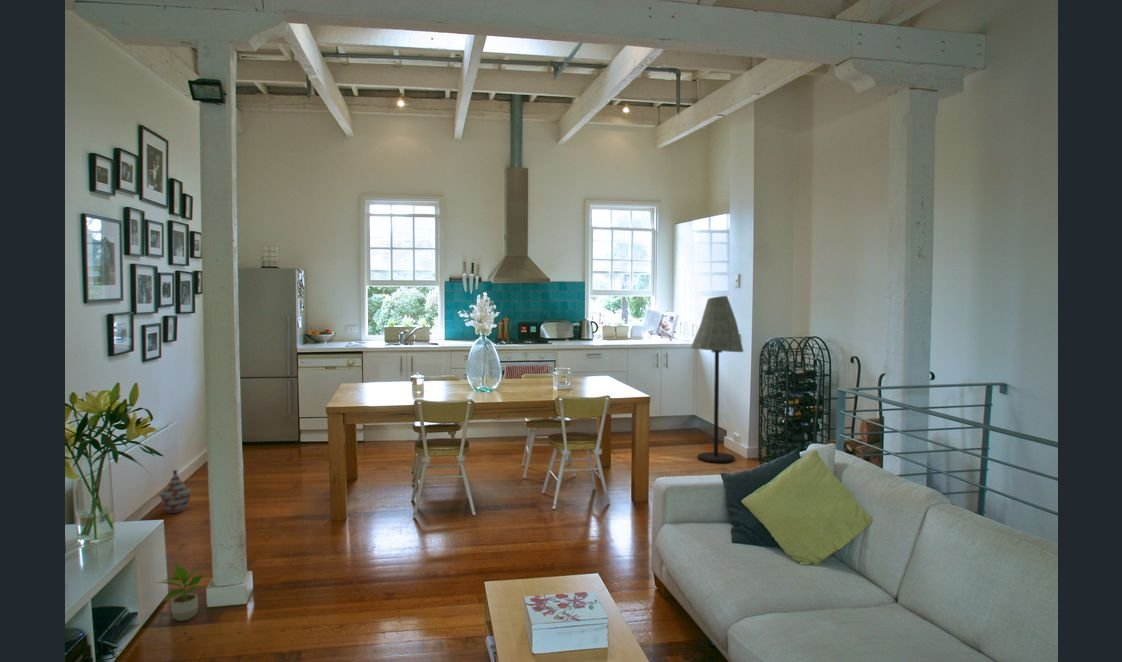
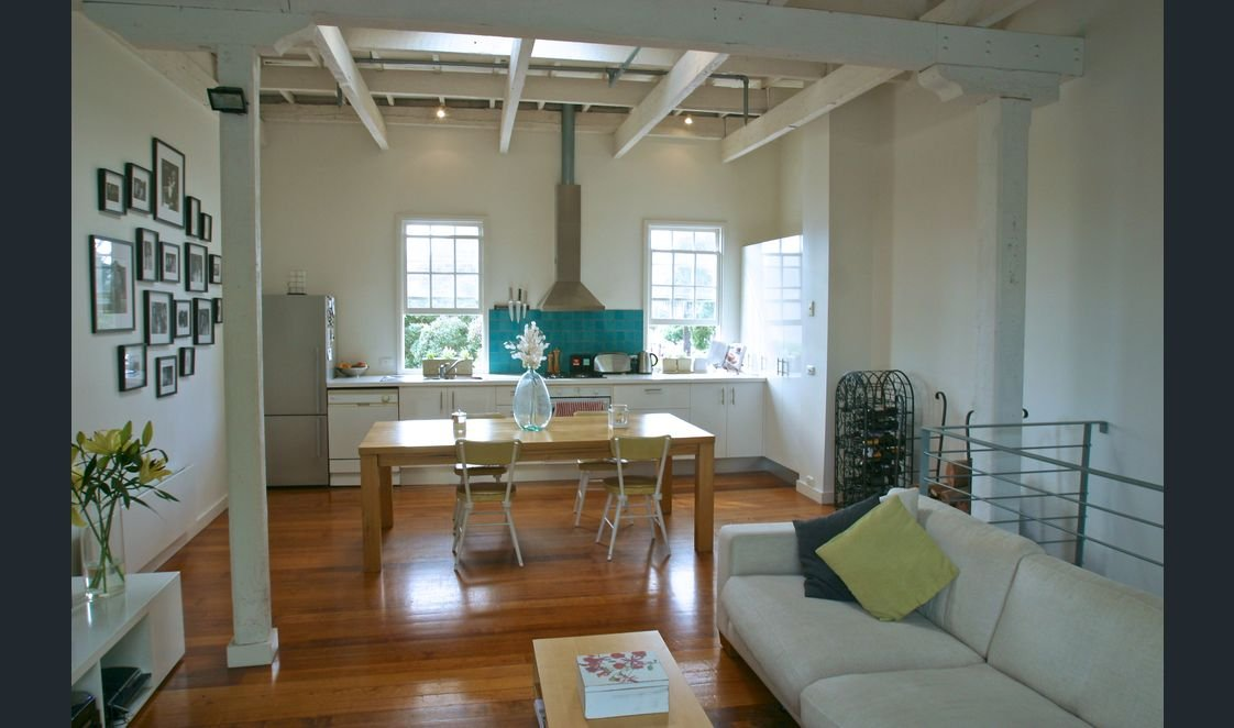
- floor lamp (716, 377)
- potted plant (179, 592)
- woven basket (175, 490)
